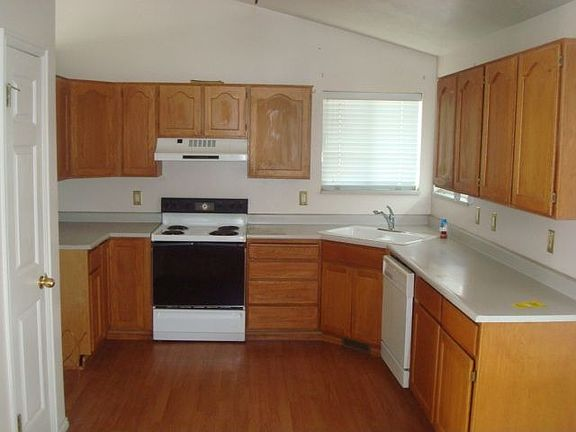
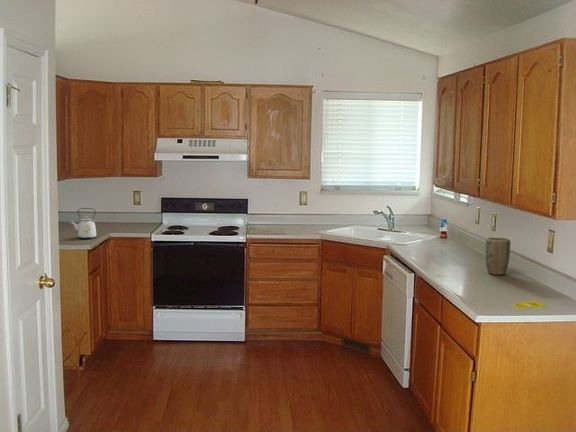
+ plant pot (497, 256)
+ kettle (83, 223)
